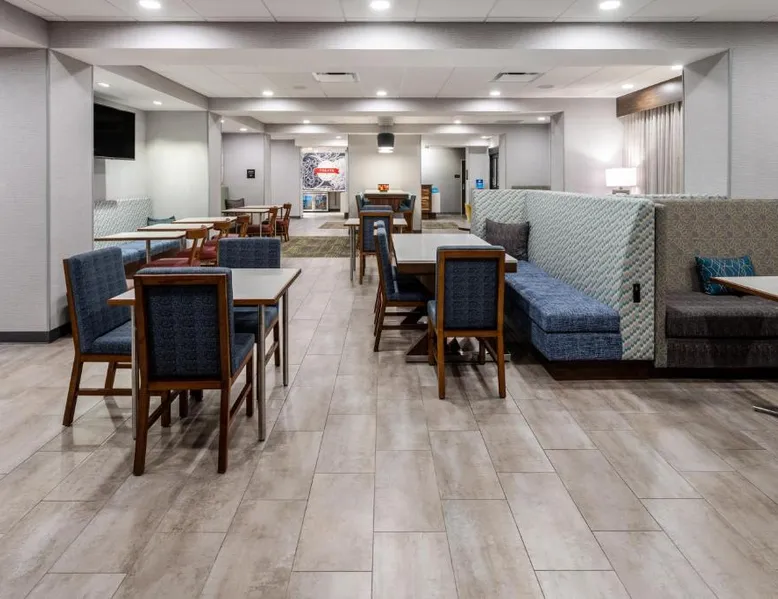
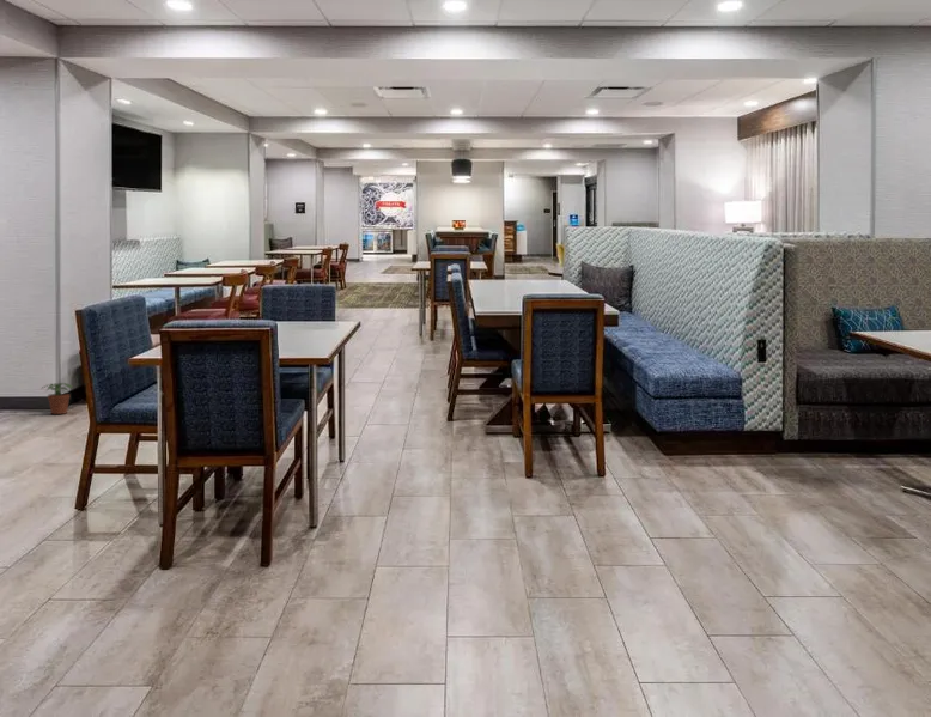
+ potted plant (59, 397)
